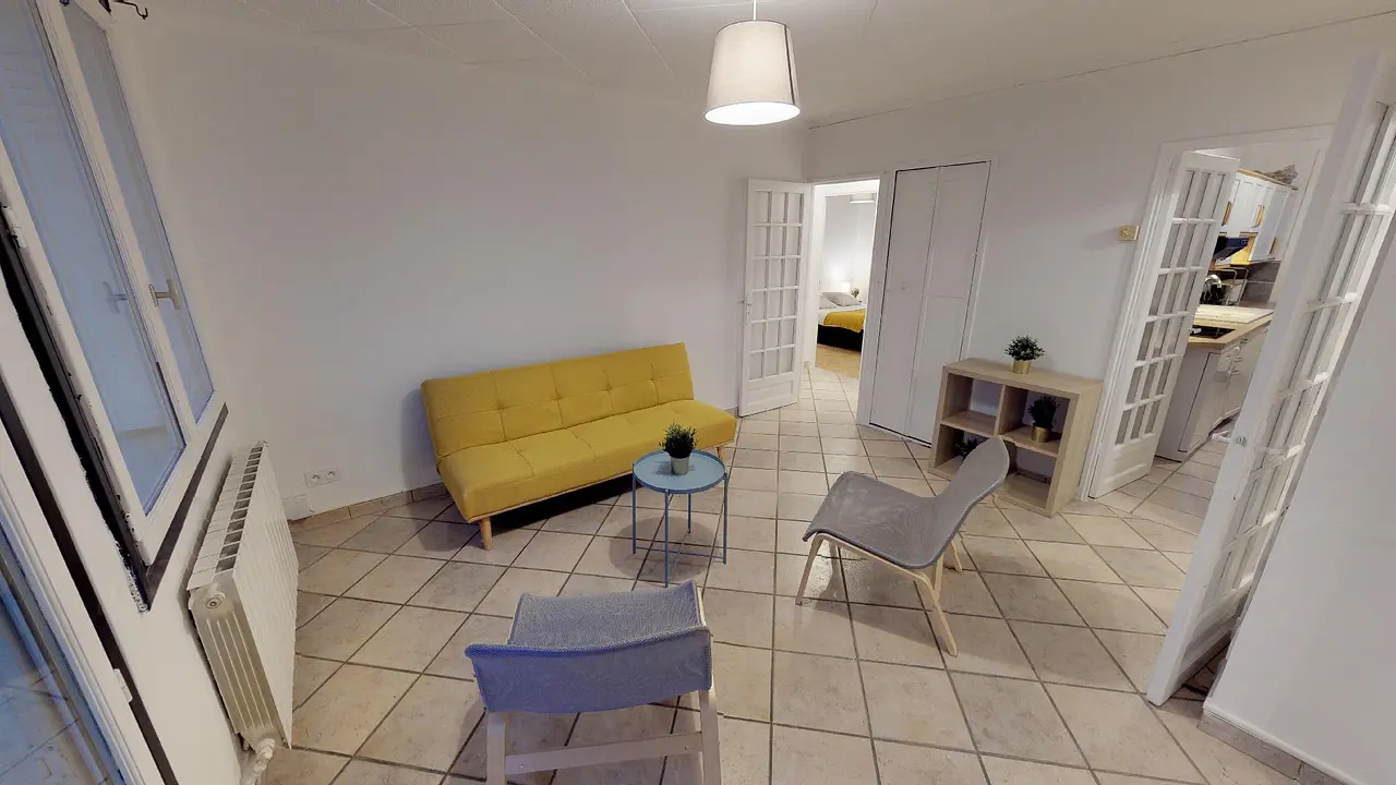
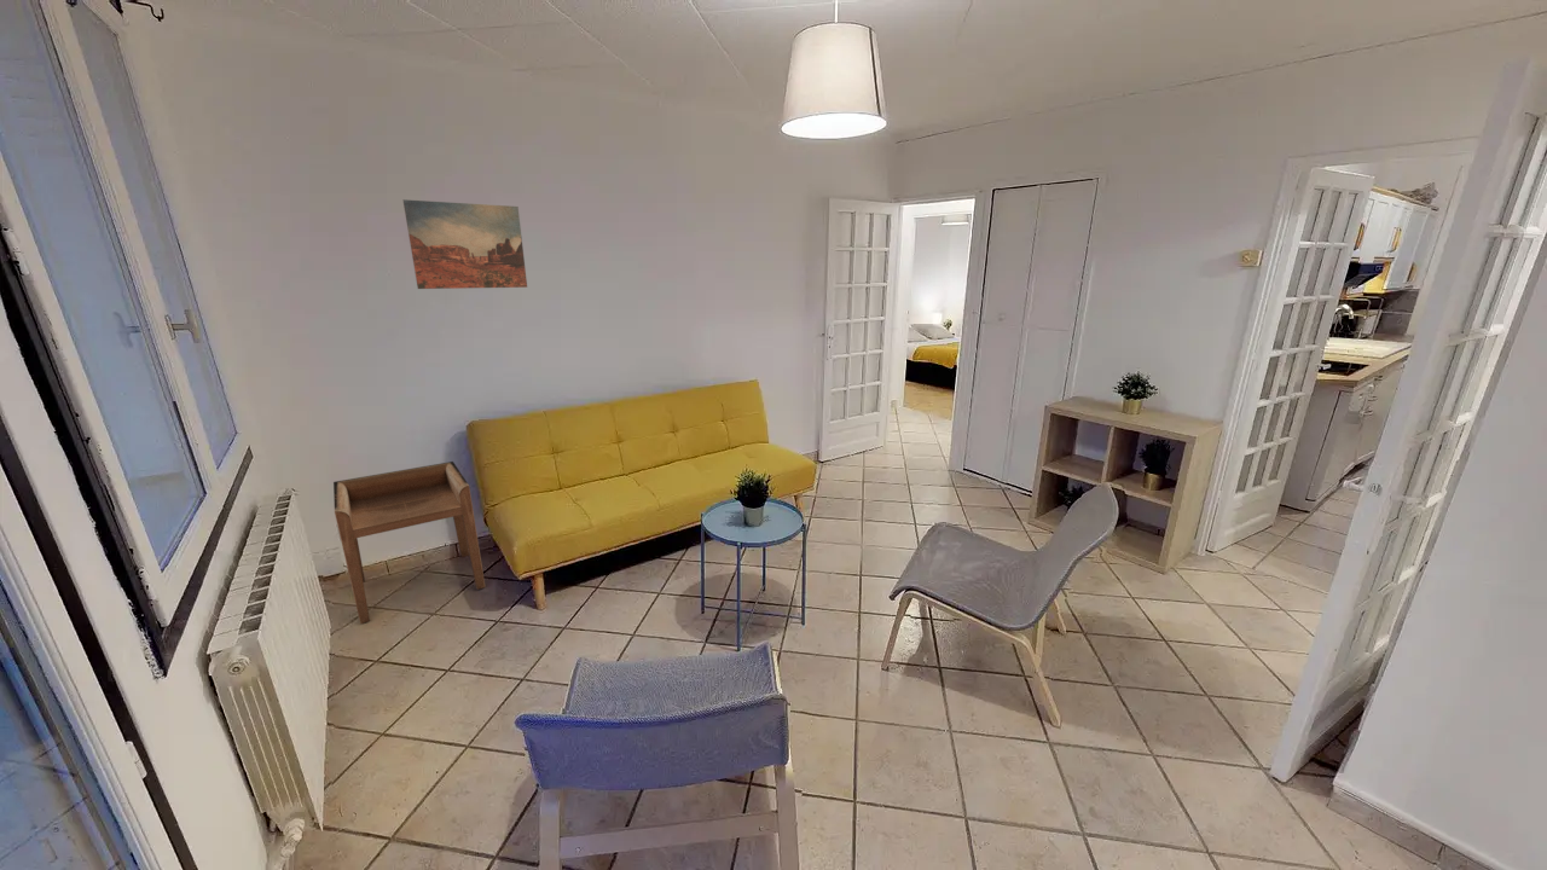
+ side table (409, 526)
+ wall art (469, 246)
